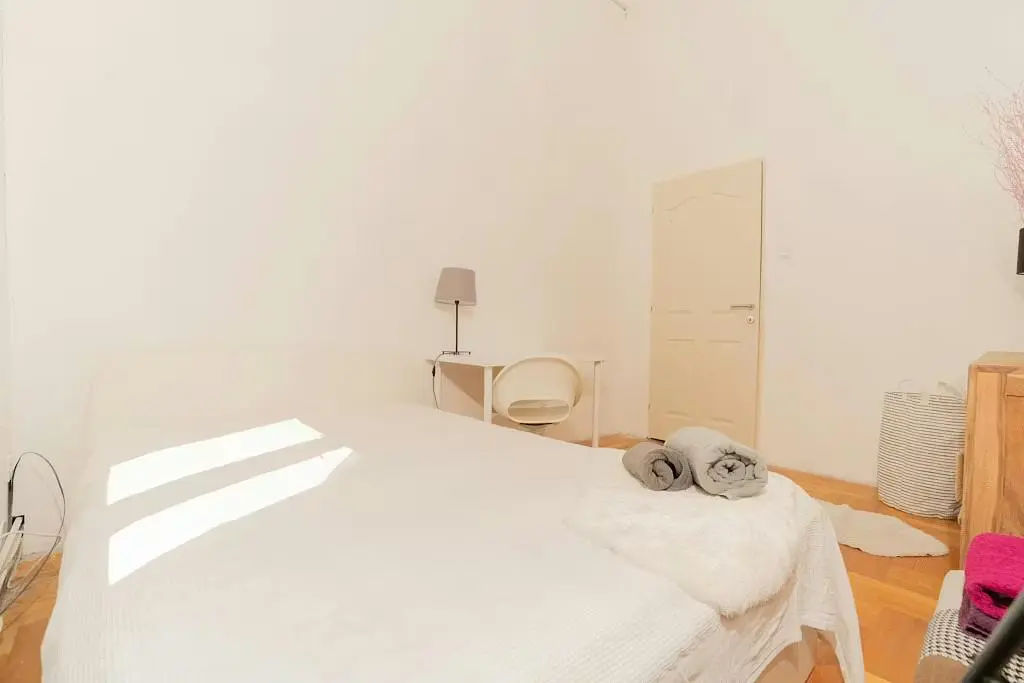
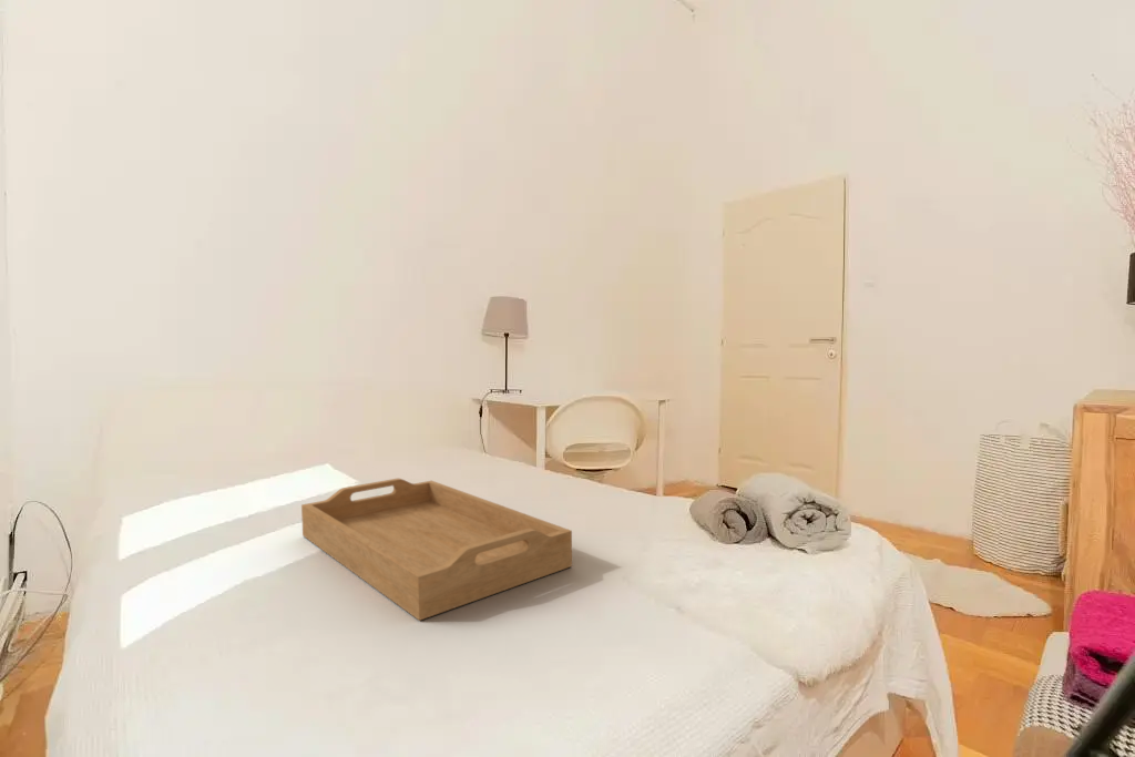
+ serving tray (427, 528)
